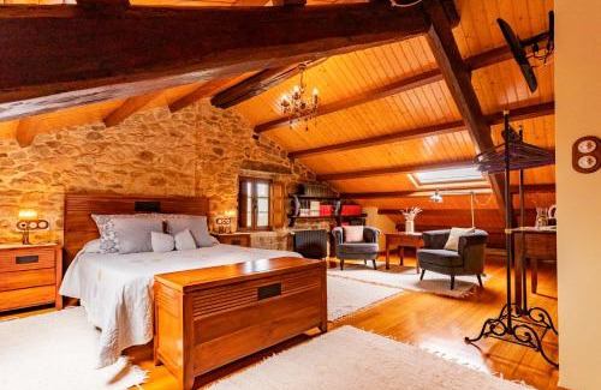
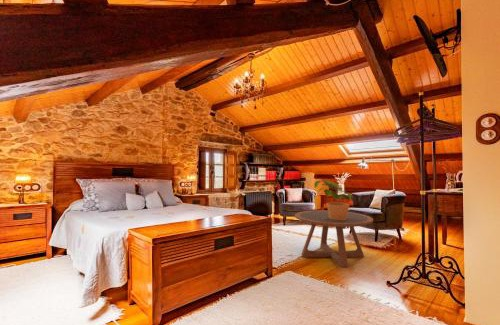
+ coffee table (337, 236)
+ potted plant (327, 196)
